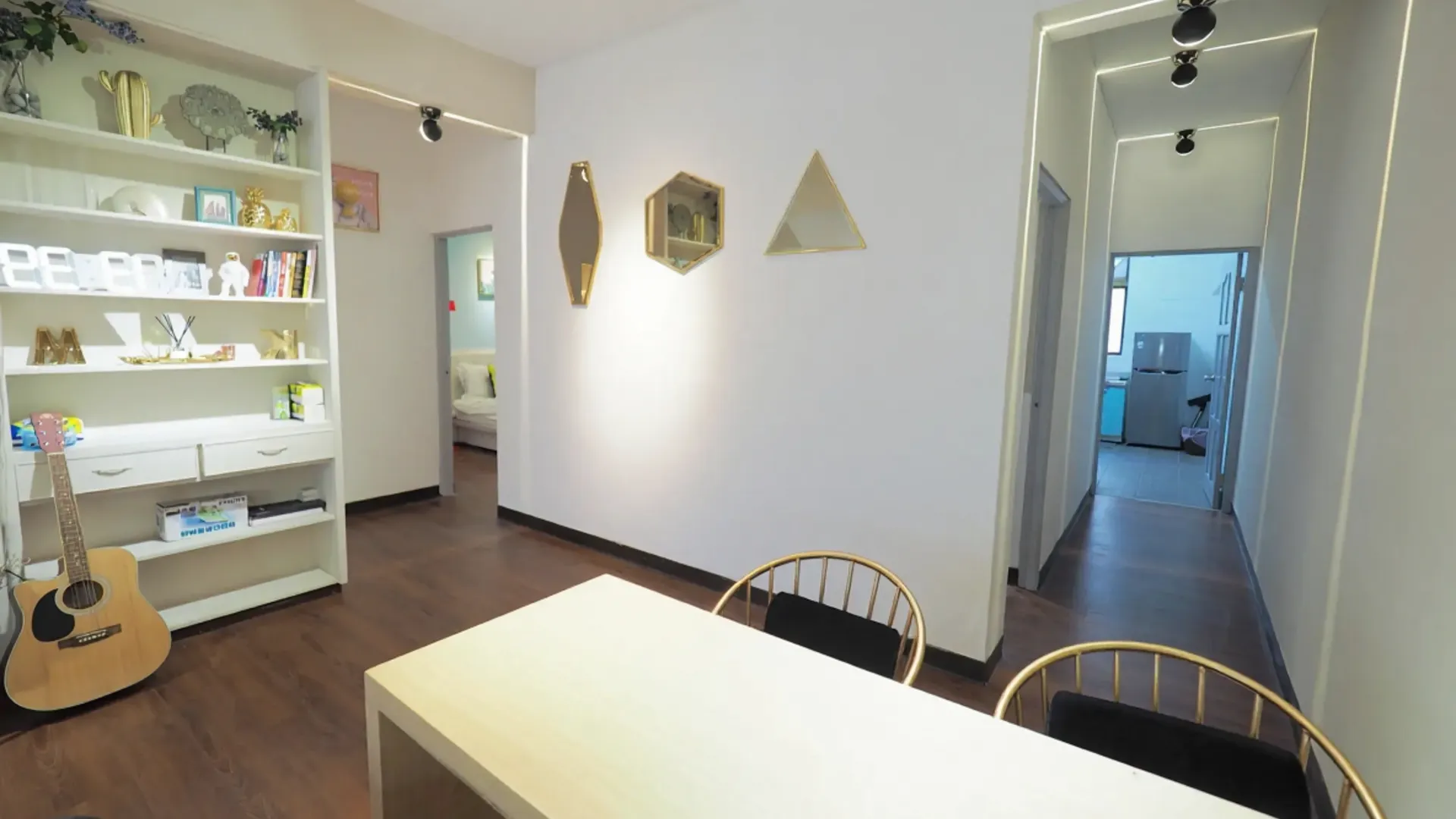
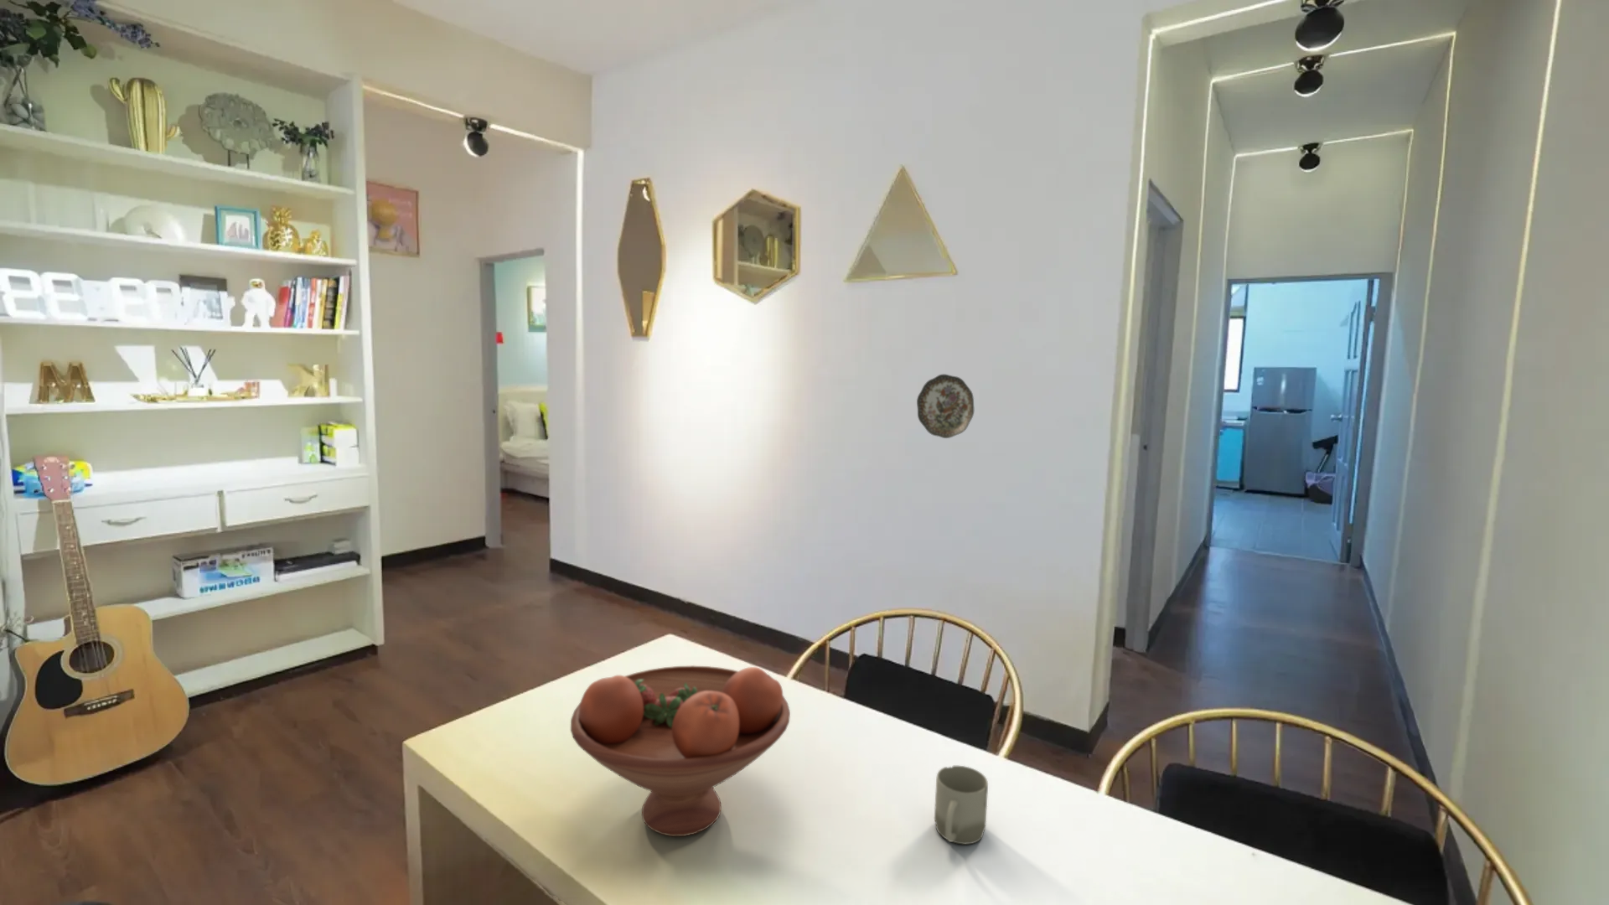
+ cup (958, 810)
+ fruit bowl (682, 740)
+ decorative plate (945, 406)
